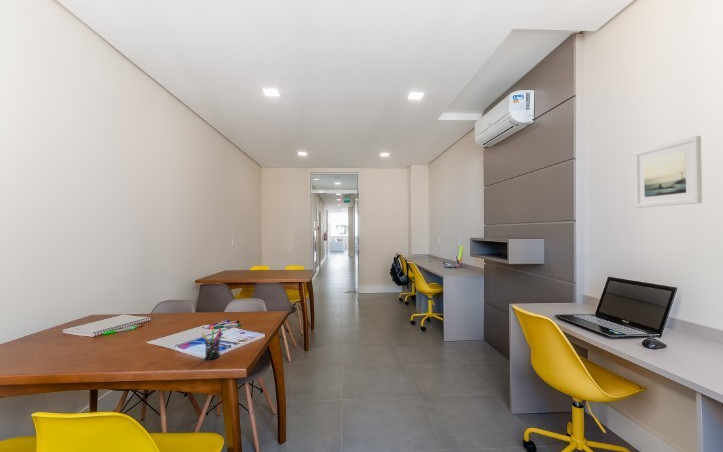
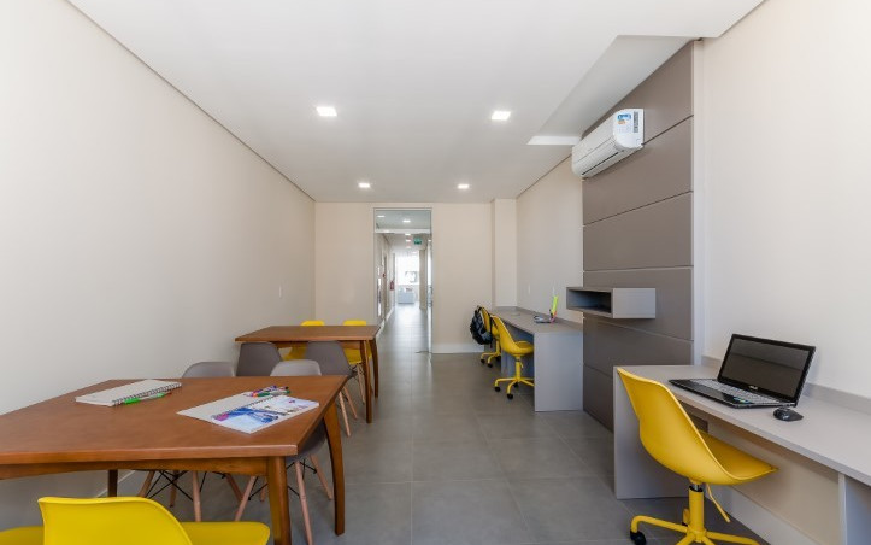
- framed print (664, 175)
- pen holder (213, 342)
